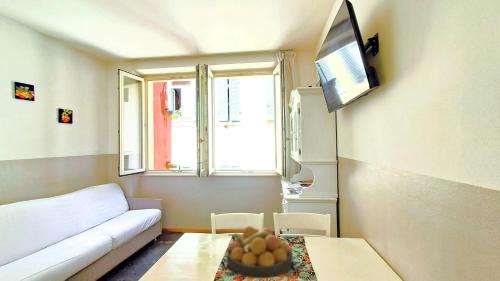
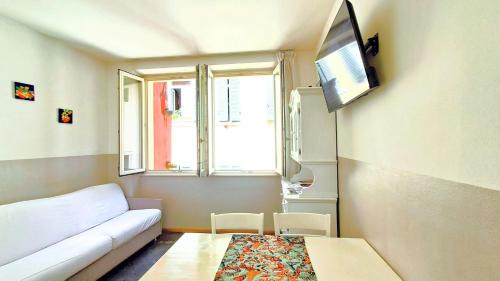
- fruit bowl (259, 245)
